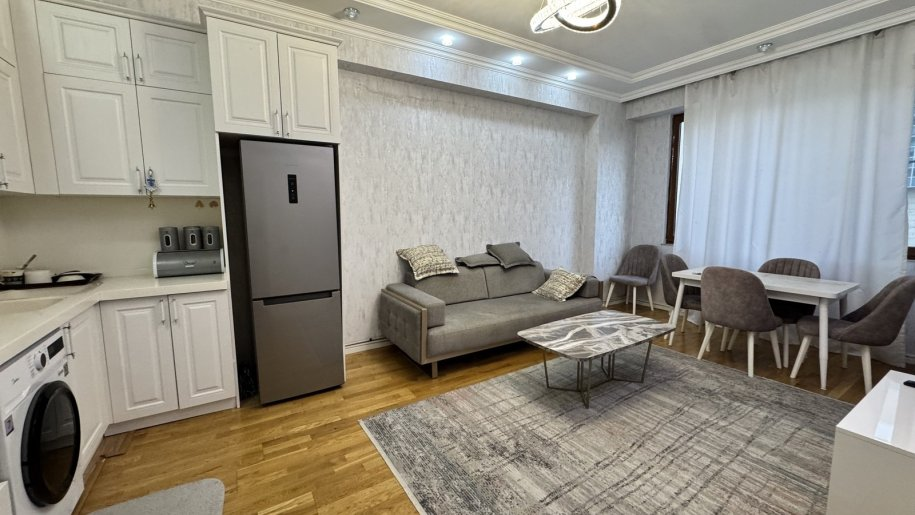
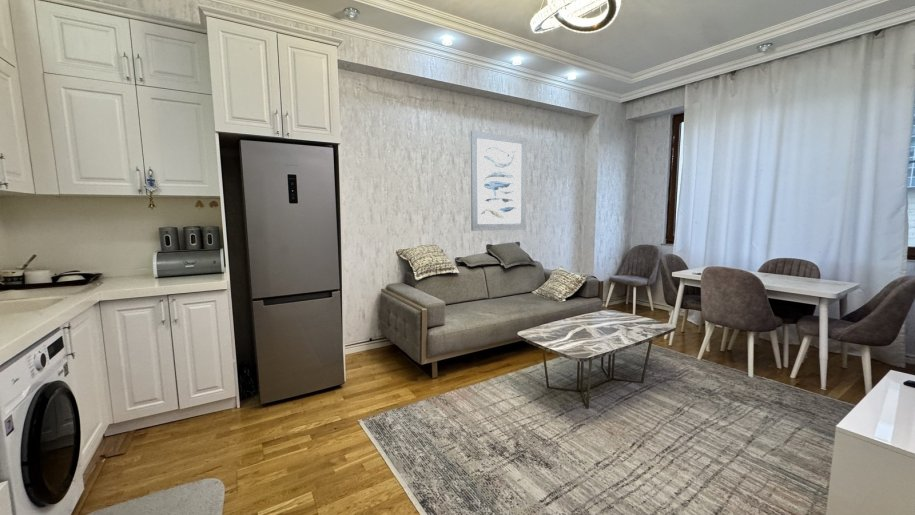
+ wall art (499, 183)
